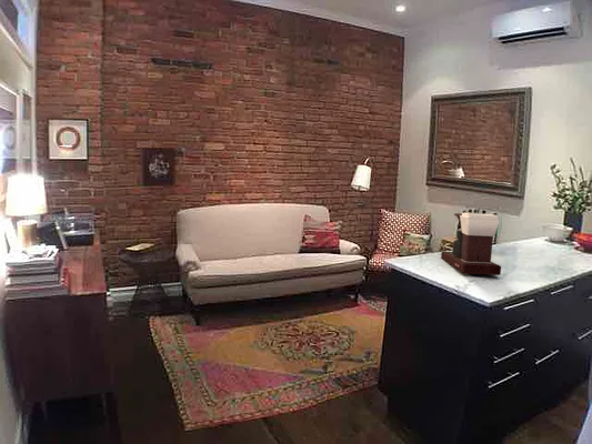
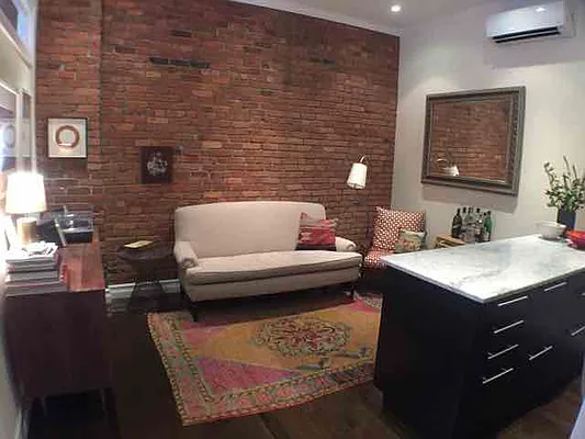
- coffee maker (470, 240)
